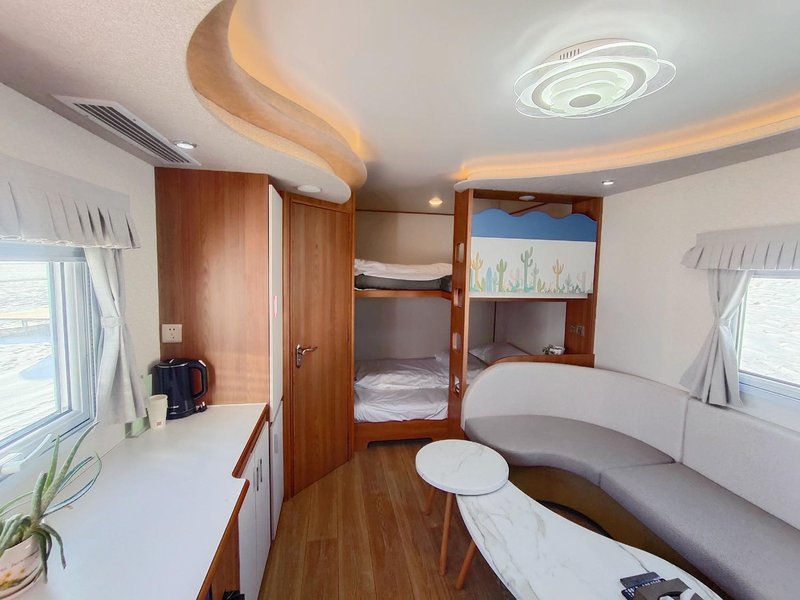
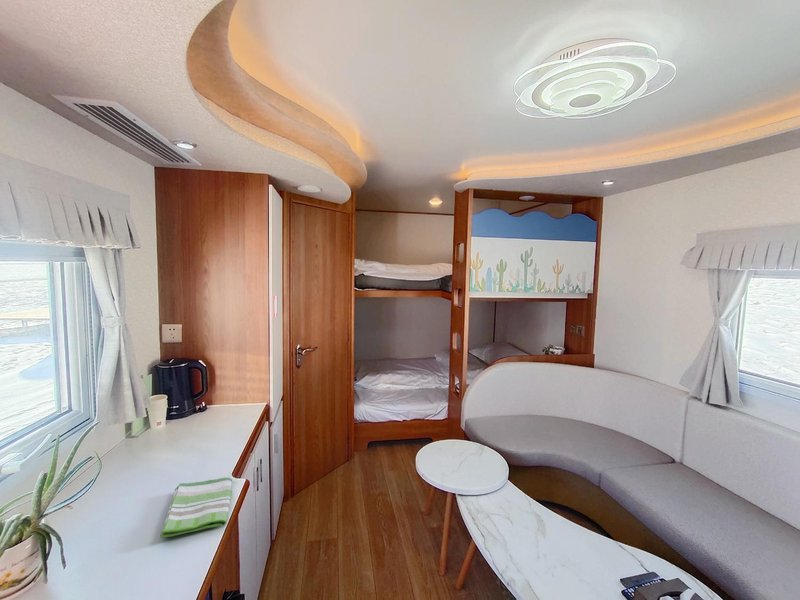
+ dish towel (200, 502)
